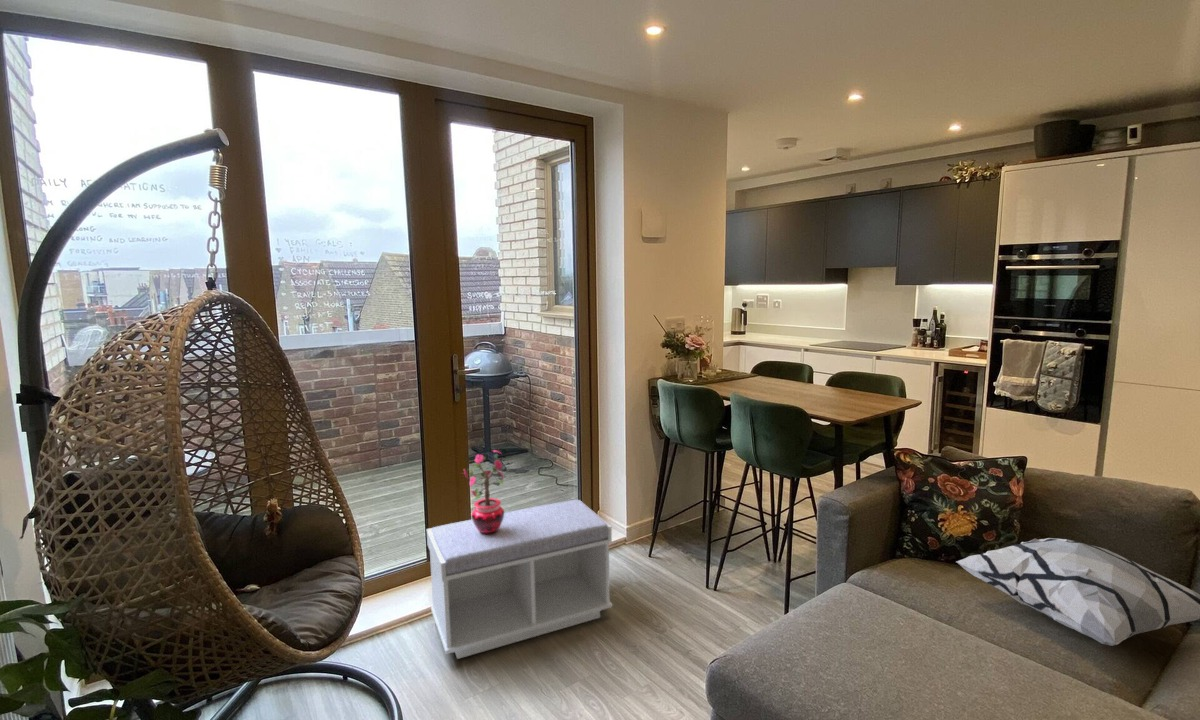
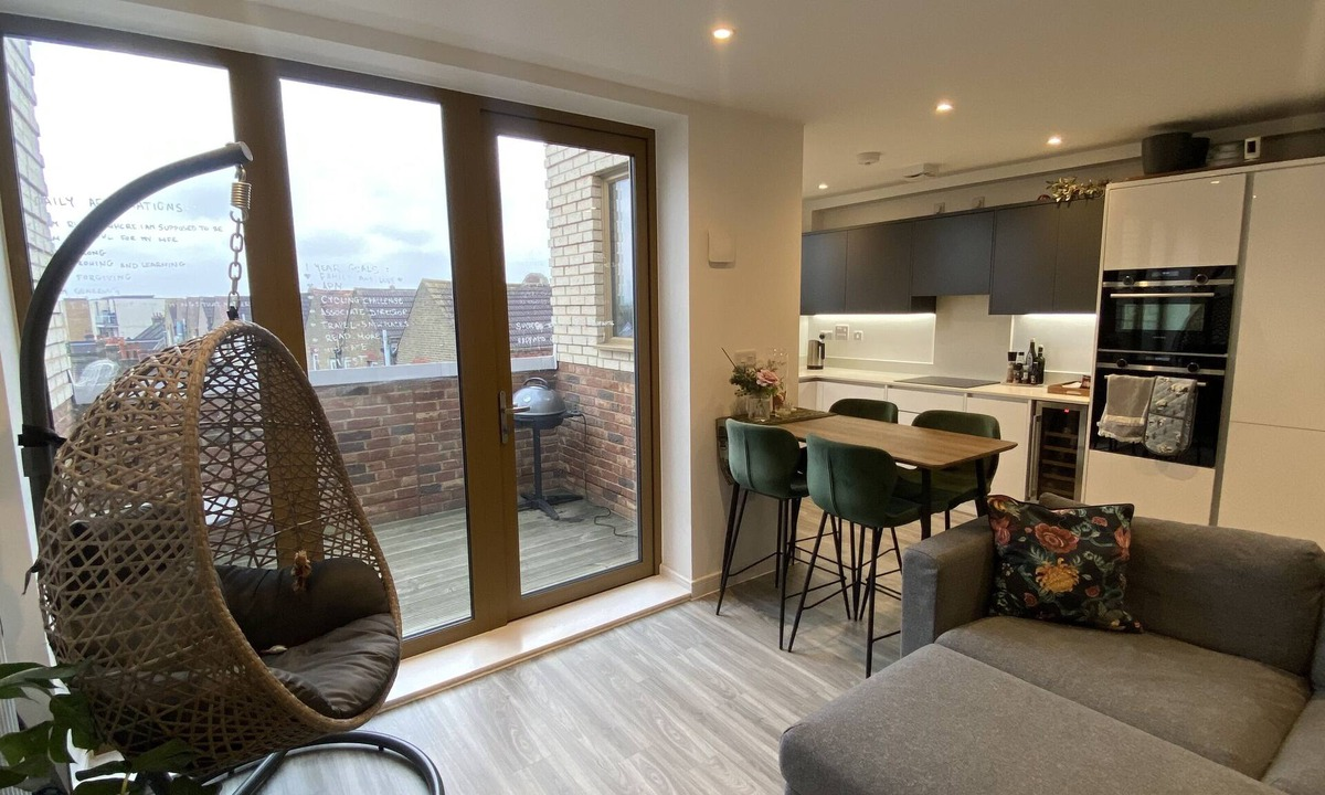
- bench (520, 571)
- potted plant (487, 492)
- decorative pillow (1082, 584)
